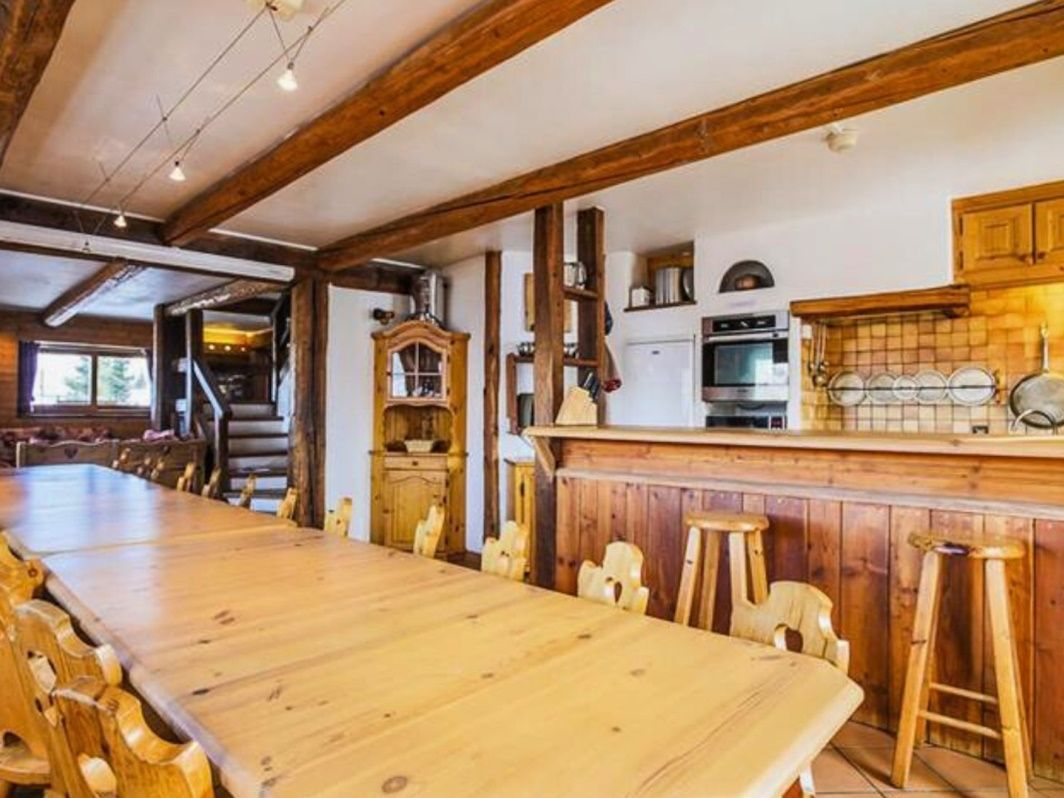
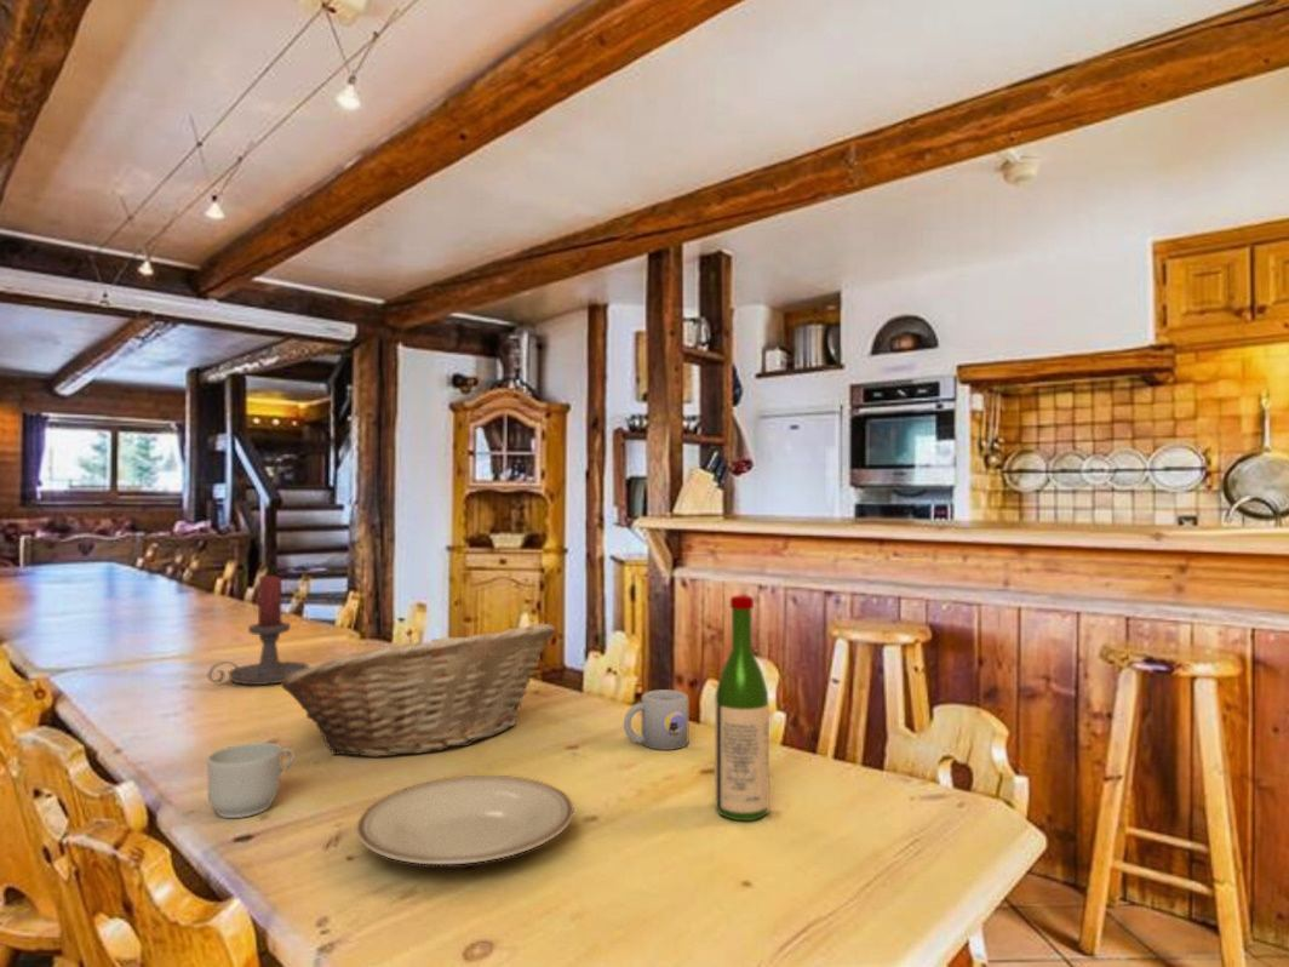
+ candle holder (258, 628)
+ mug (253, 777)
+ wine bottle (741, 703)
+ mug (655, 719)
+ fruit basket (428, 677)
+ plate (468, 825)
